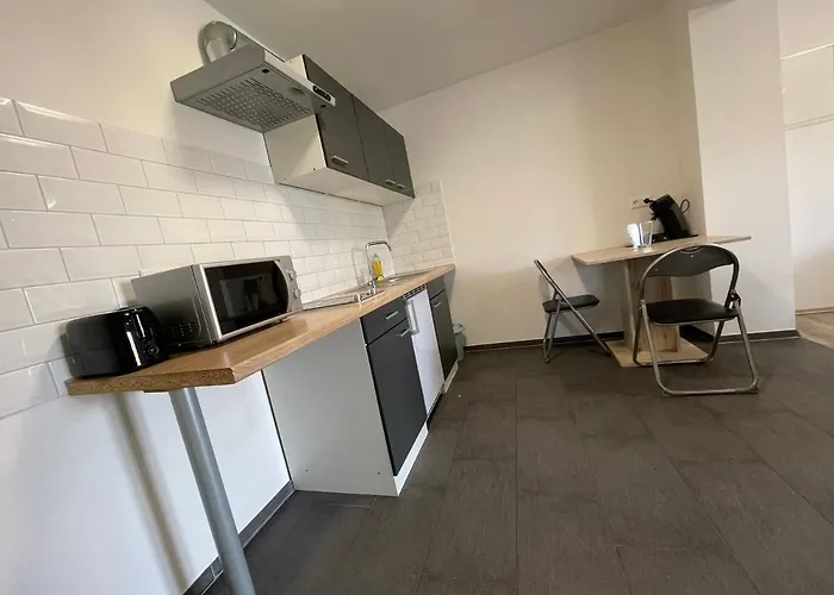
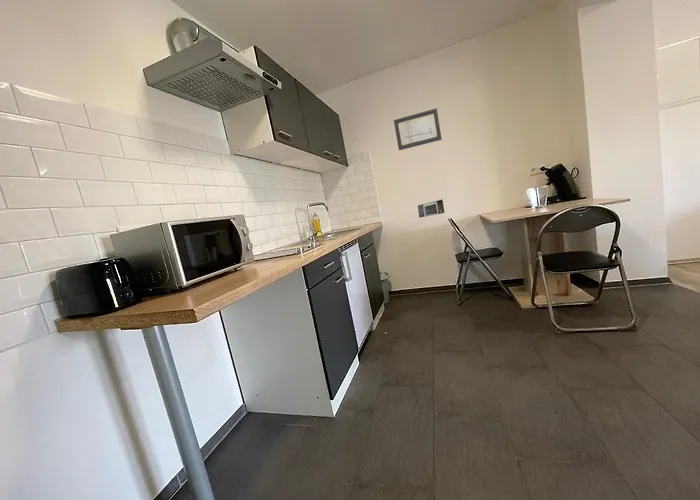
+ wall art (417, 129)
+ calendar (430, 208)
